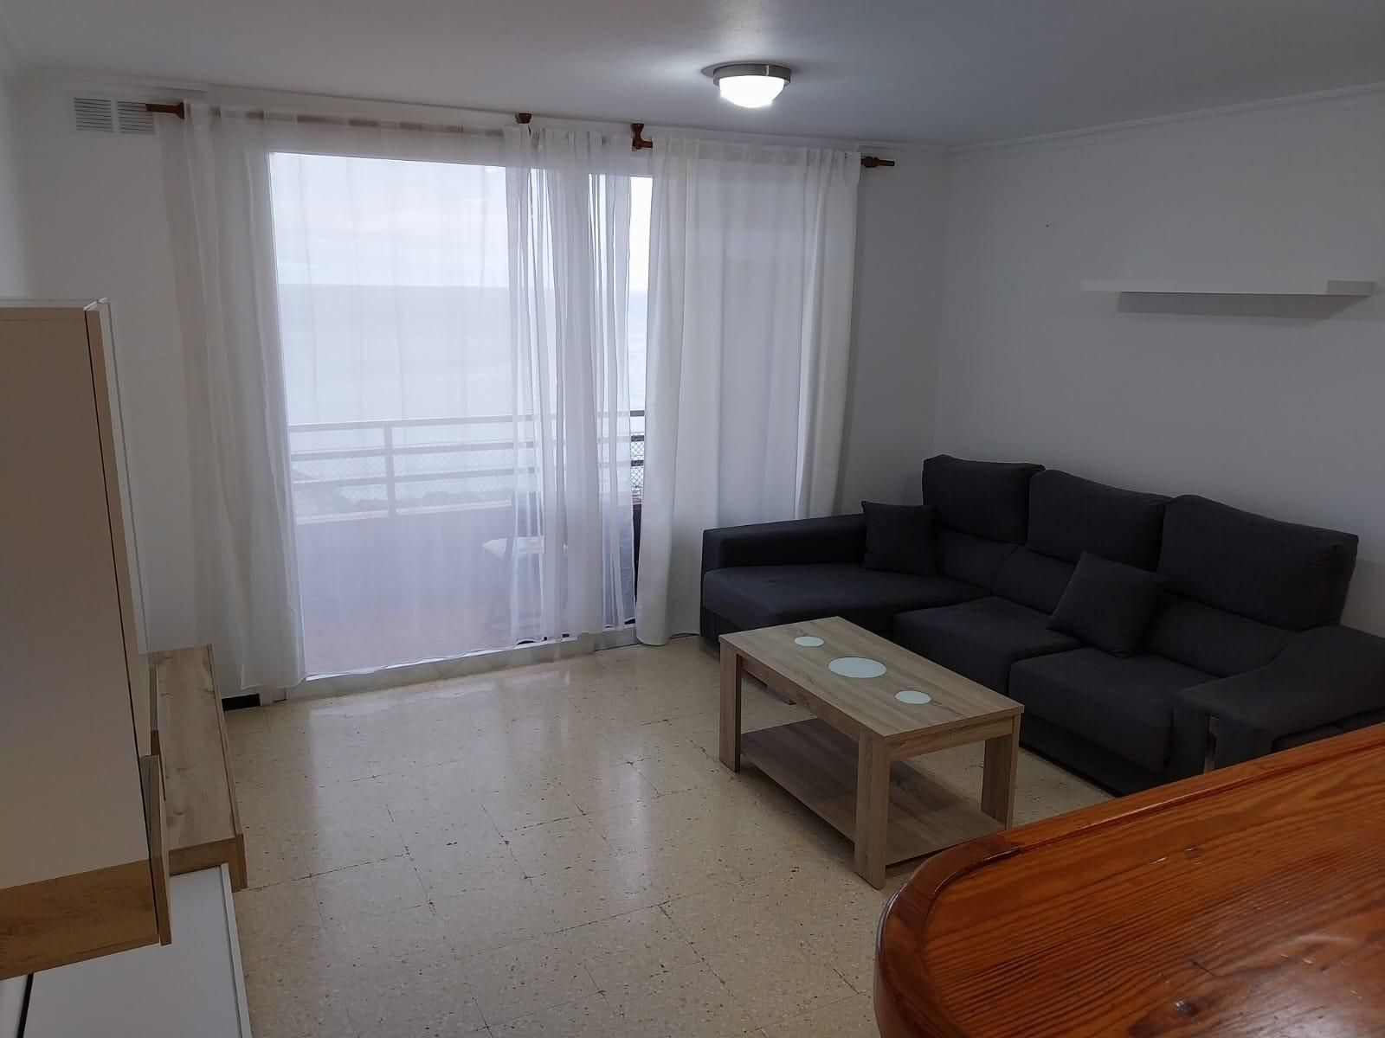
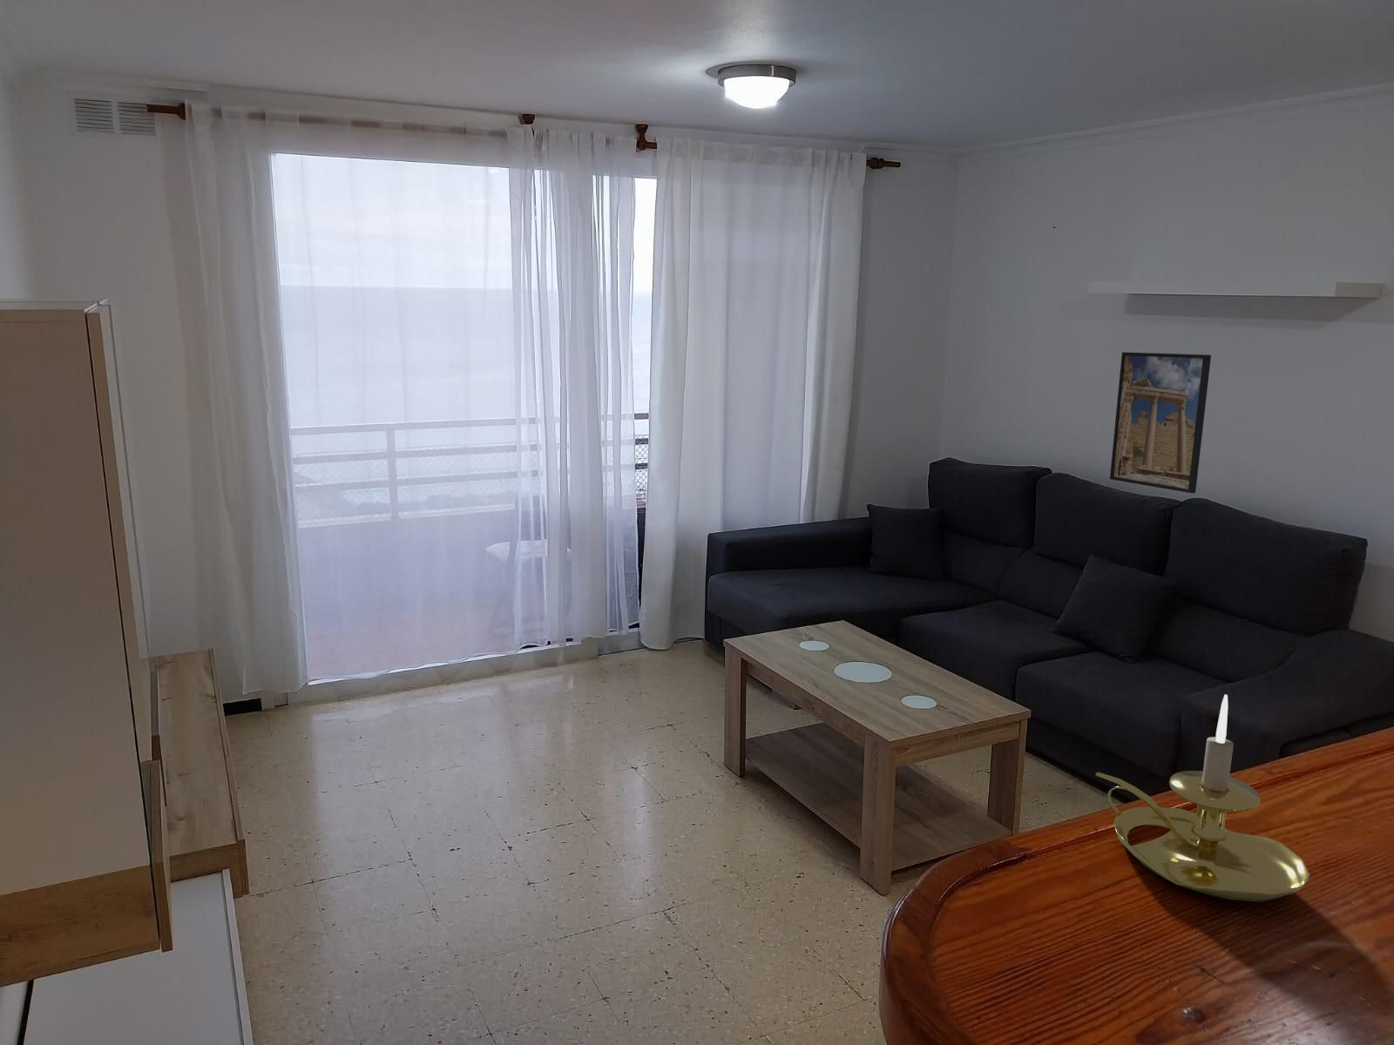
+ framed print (1157, 419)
+ candle holder (1200, 776)
